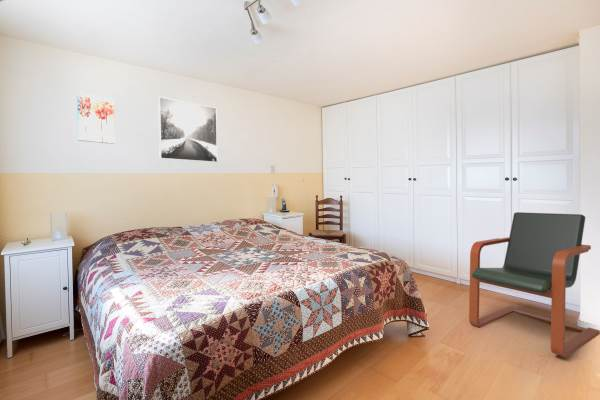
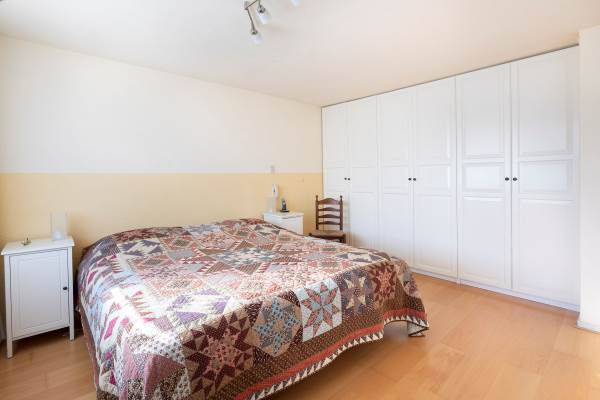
- armchair (529, 273)
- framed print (189, 131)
- wall art (96, 119)
